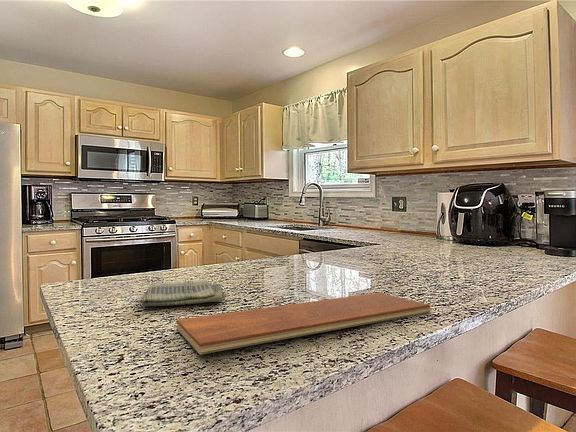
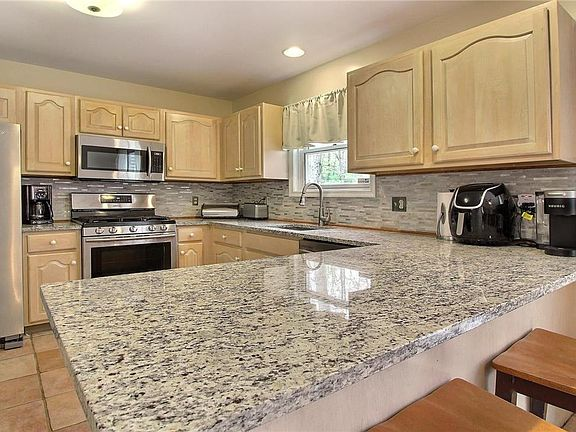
- dish towel (184, 291)
- chopping board (312, 316)
